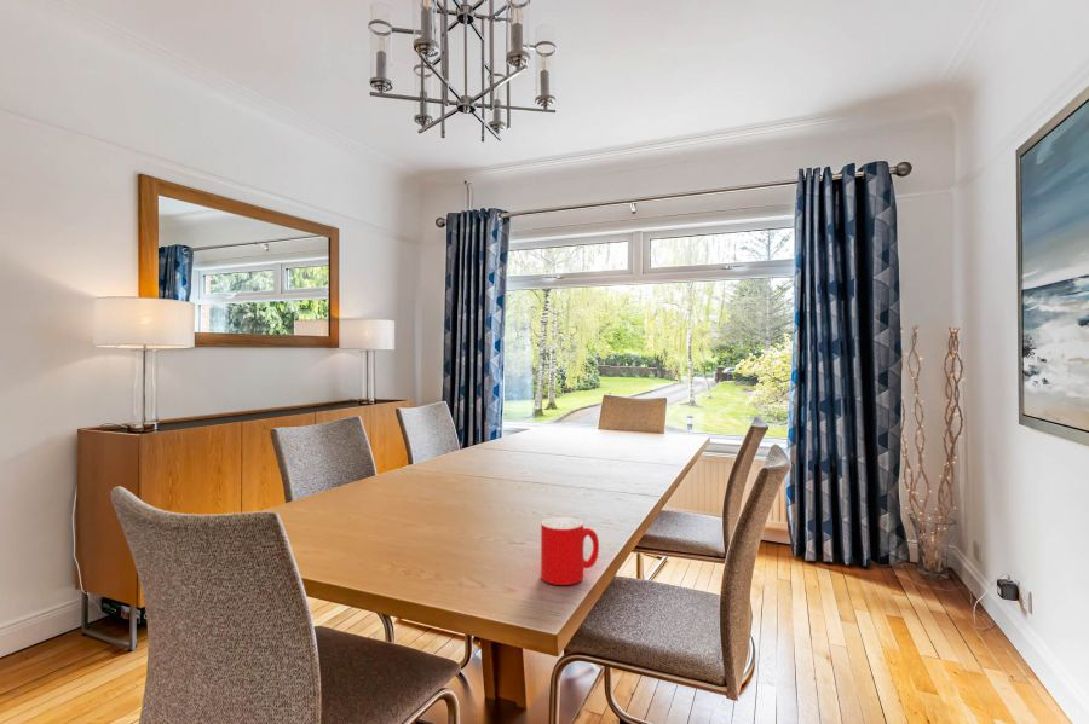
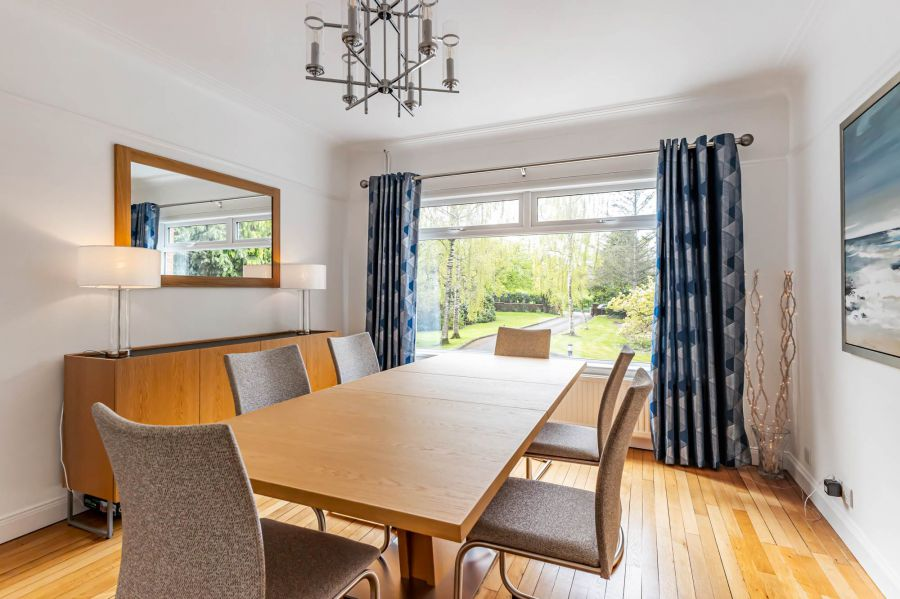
- cup (570, 549)
